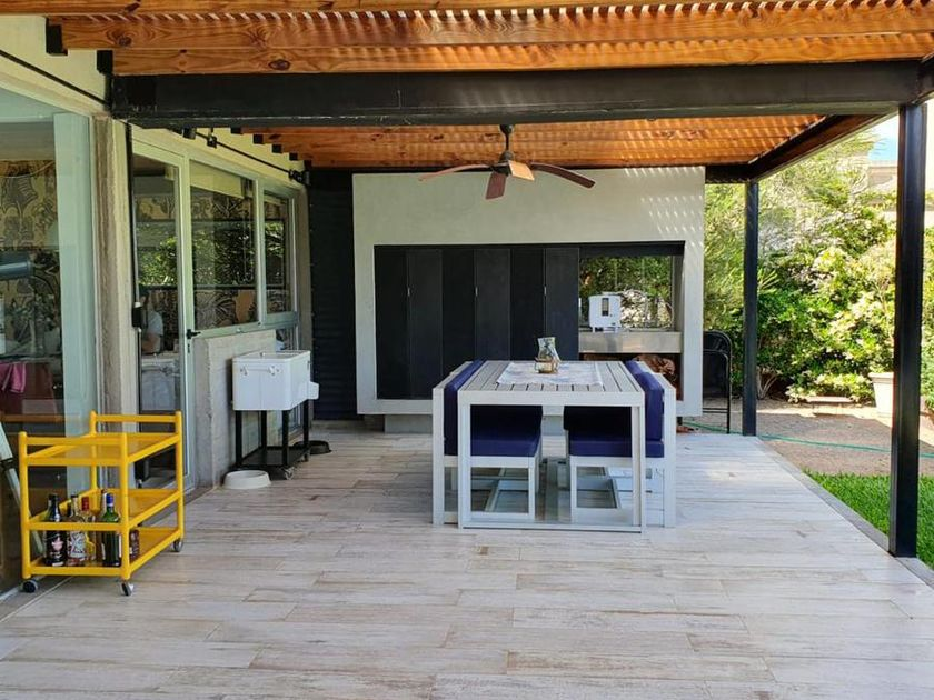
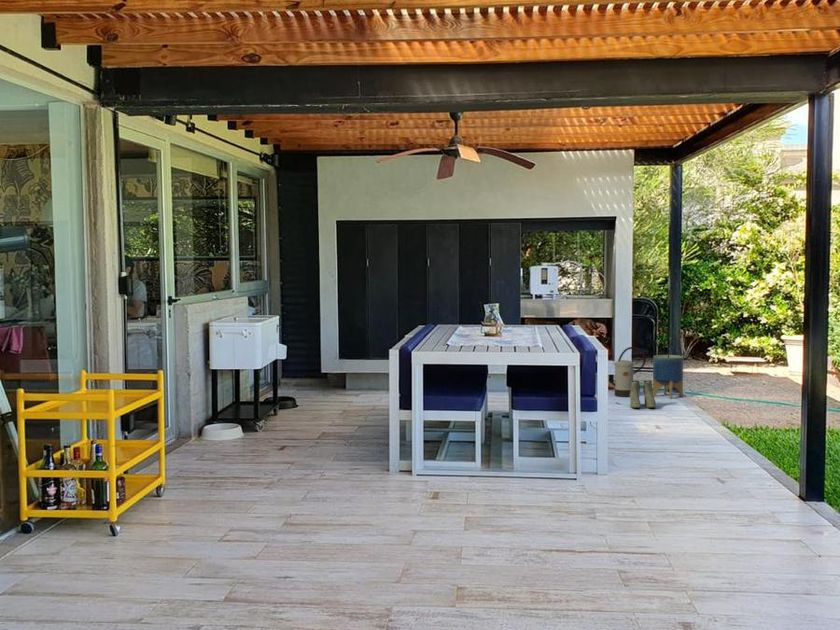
+ watering can (623, 371)
+ planter (668, 376)
+ boots (643, 392)
